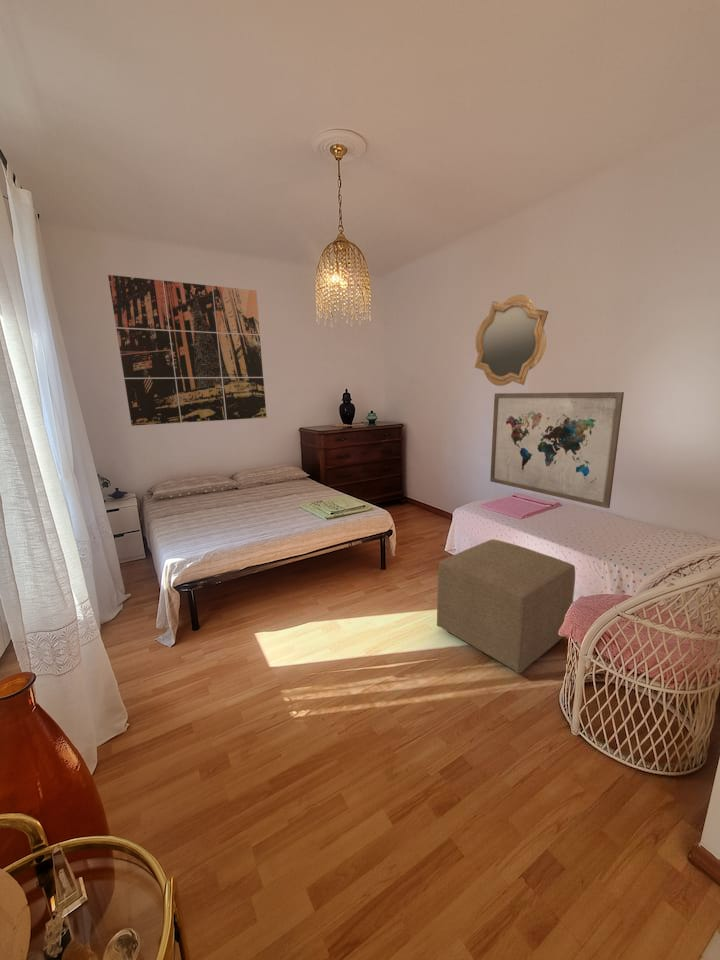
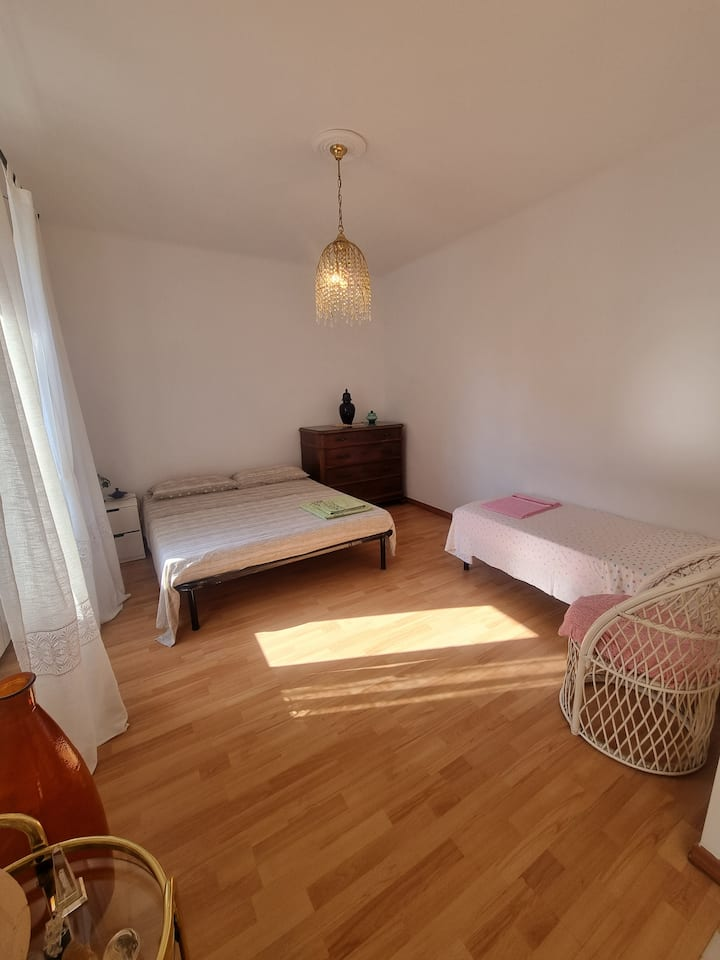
- ottoman (503, 597)
- mirror (507, 342)
- wall art (196, 355)
- wall art (545, 444)
